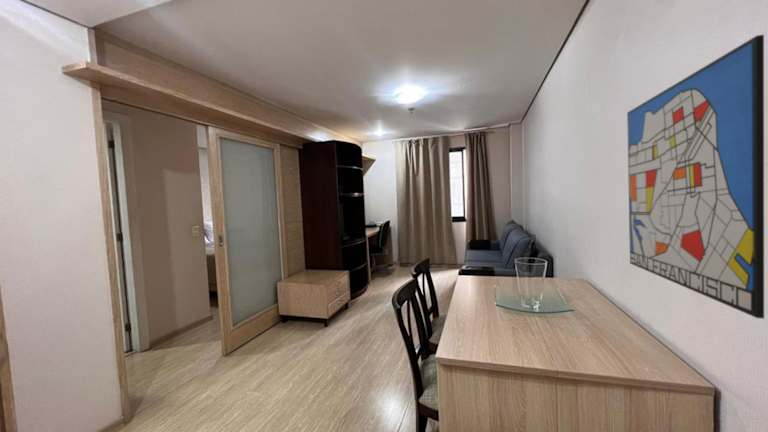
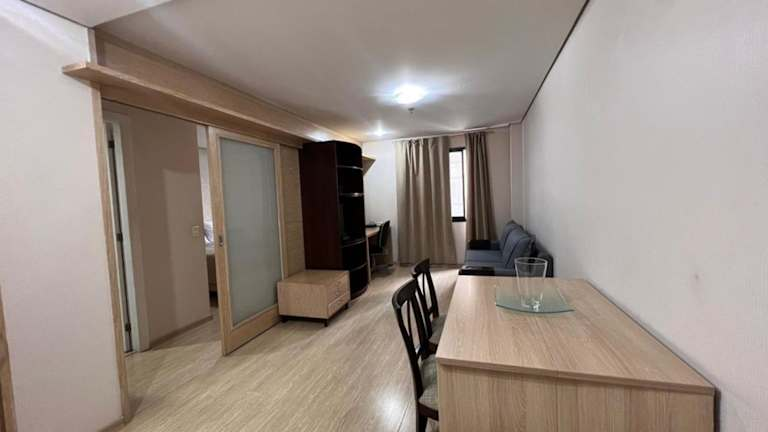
- wall art (675, 185)
